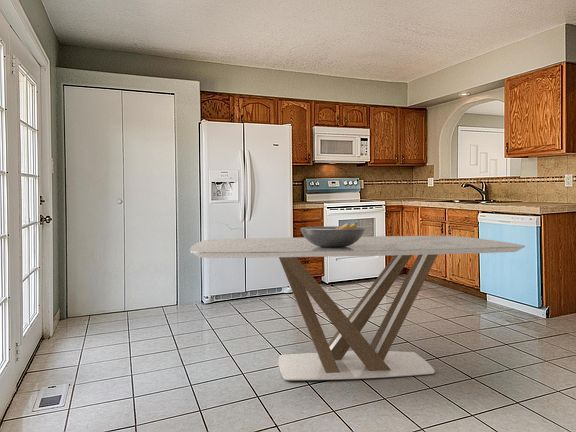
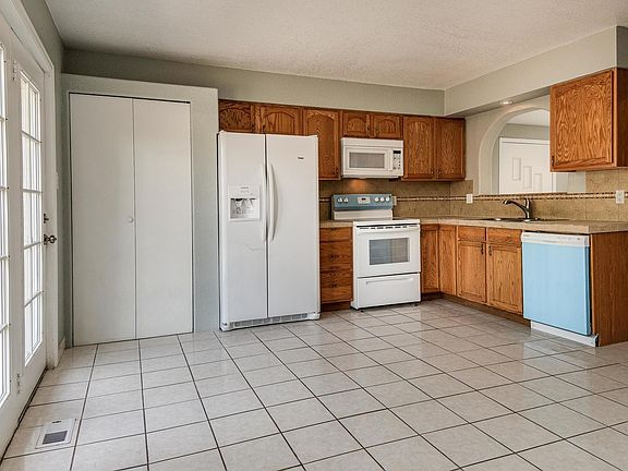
- fruit bowl (332, 234)
- dining table (354, 308)
